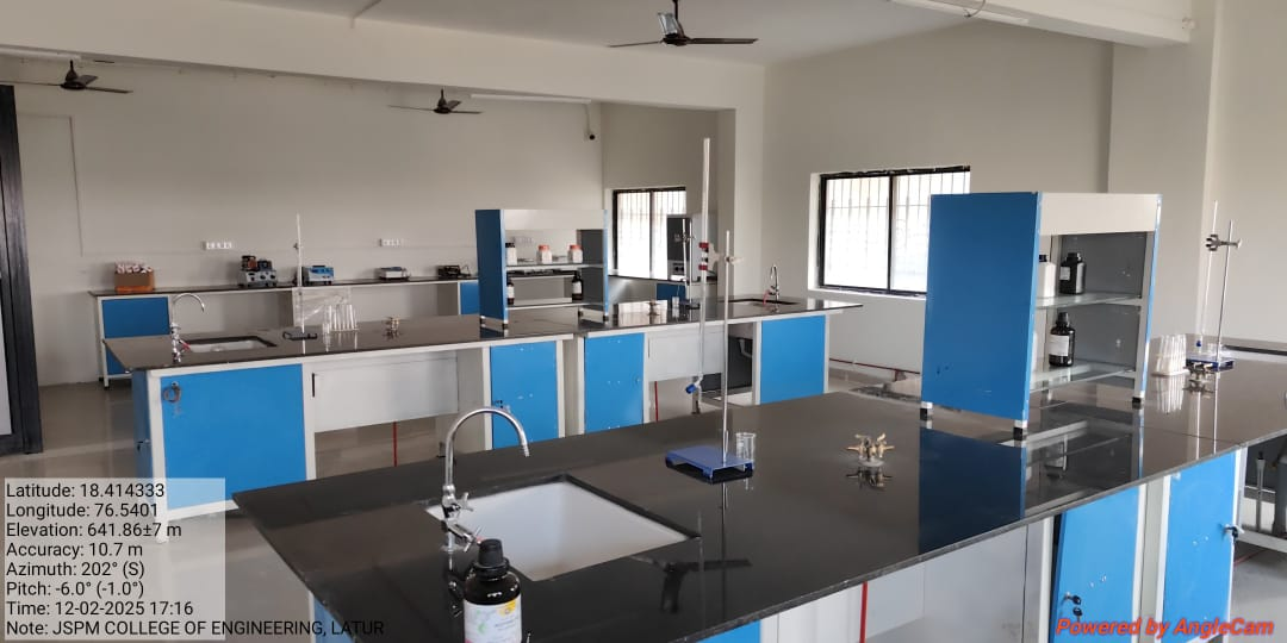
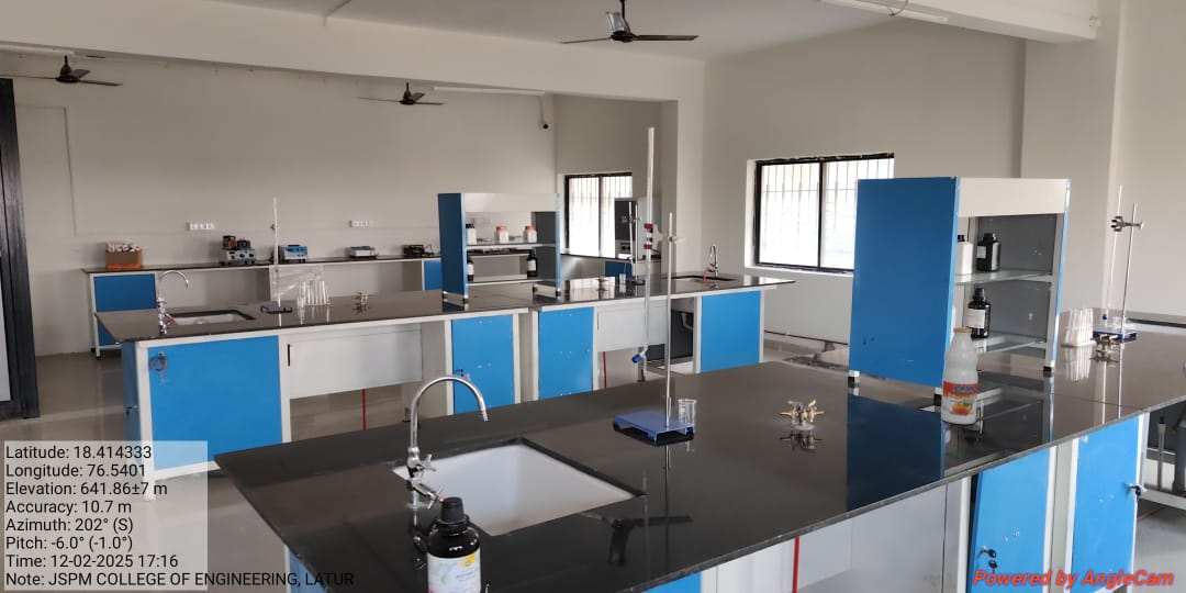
+ juice bottle (960, 374)
